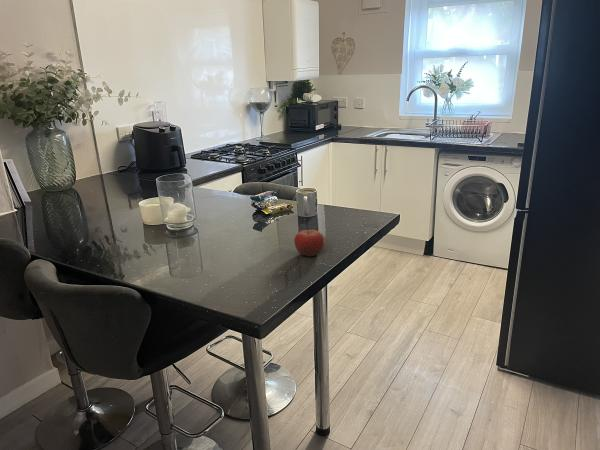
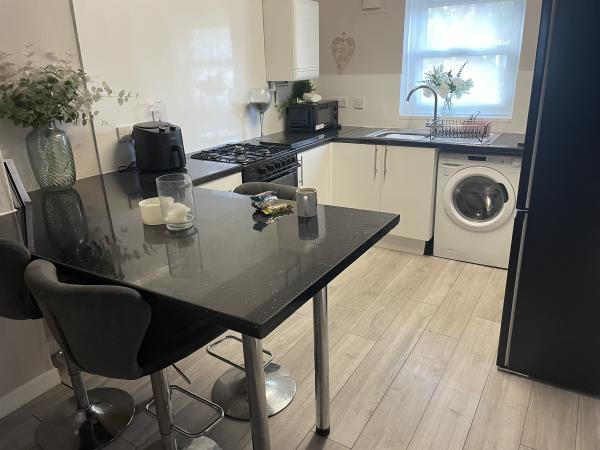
- fruit (309, 240)
